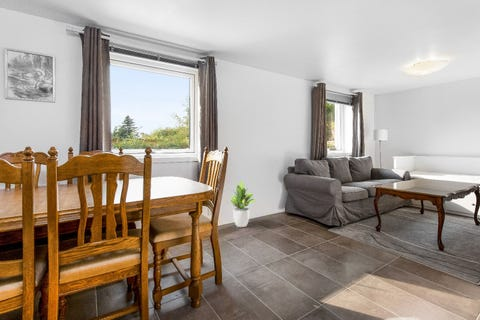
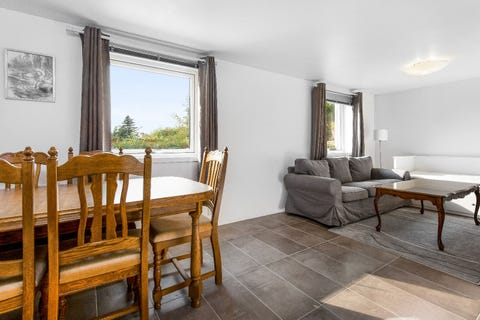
- potted plant (241, 204)
